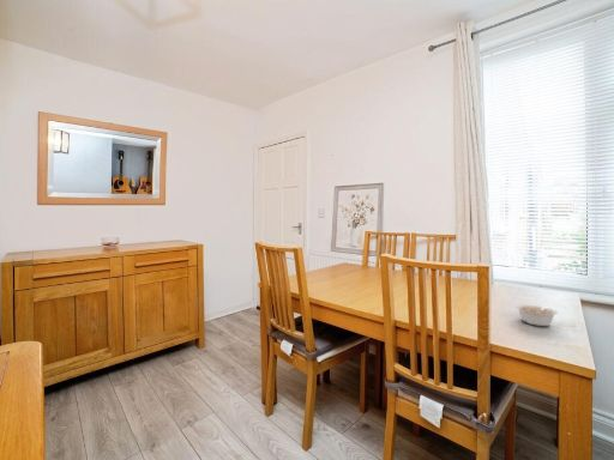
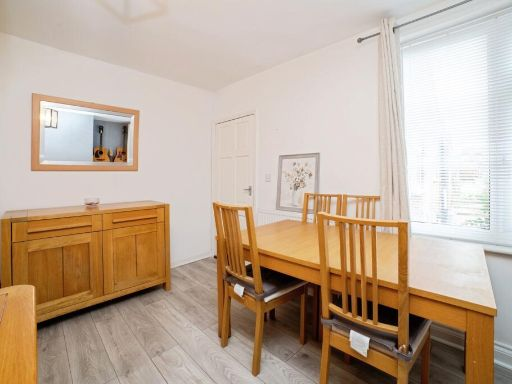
- legume (535, 314)
